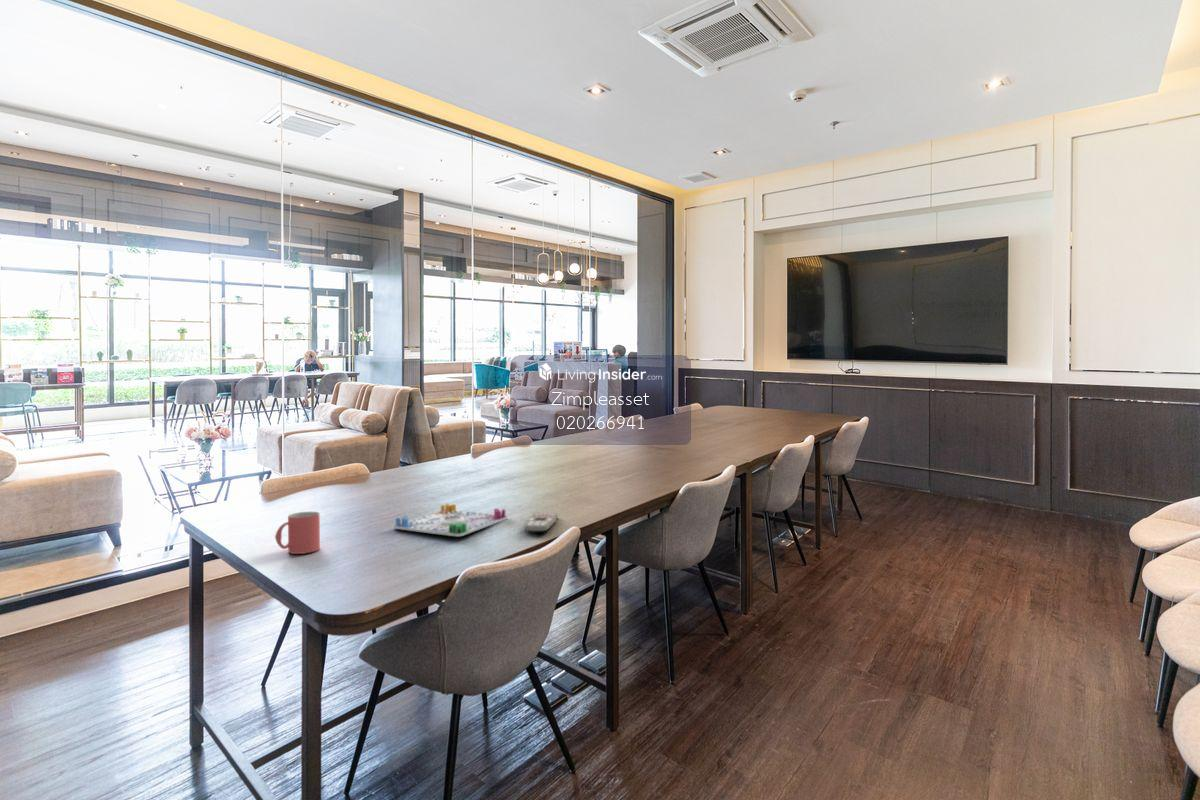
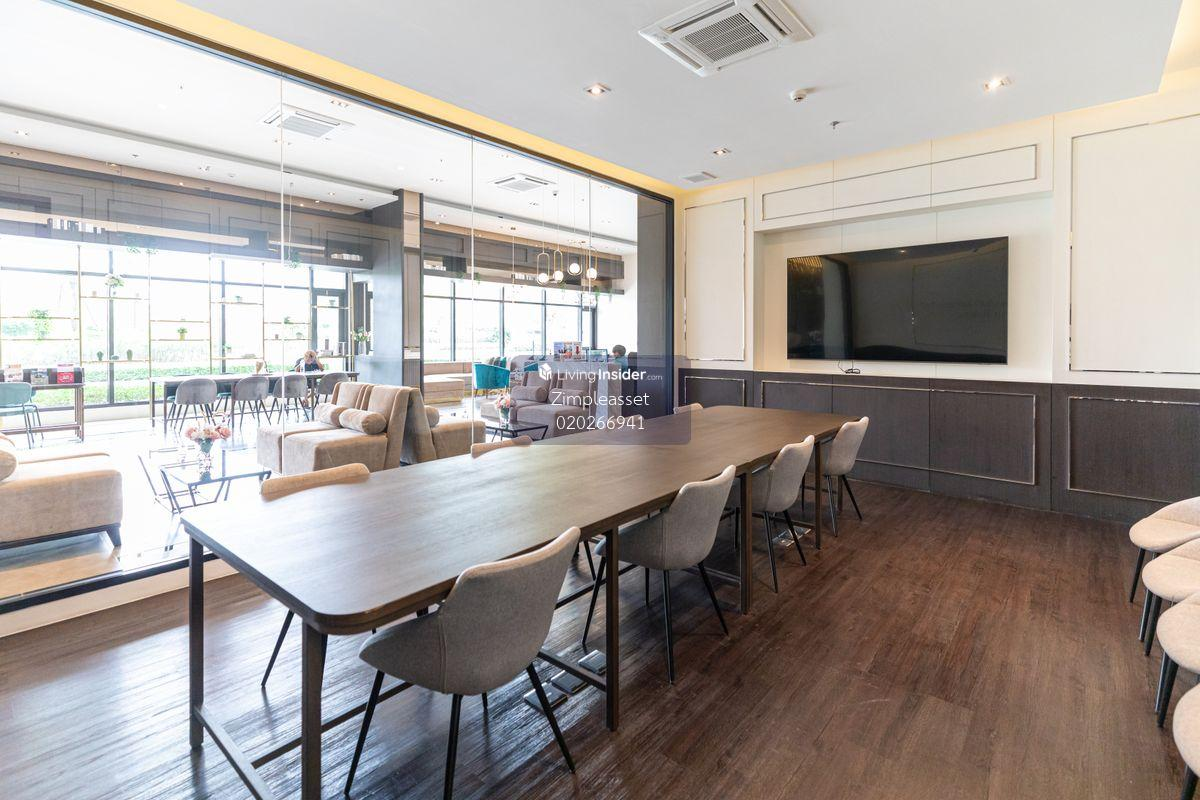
- mug (297, 534)
- remote control (540, 522)
- board game (452, 518)
